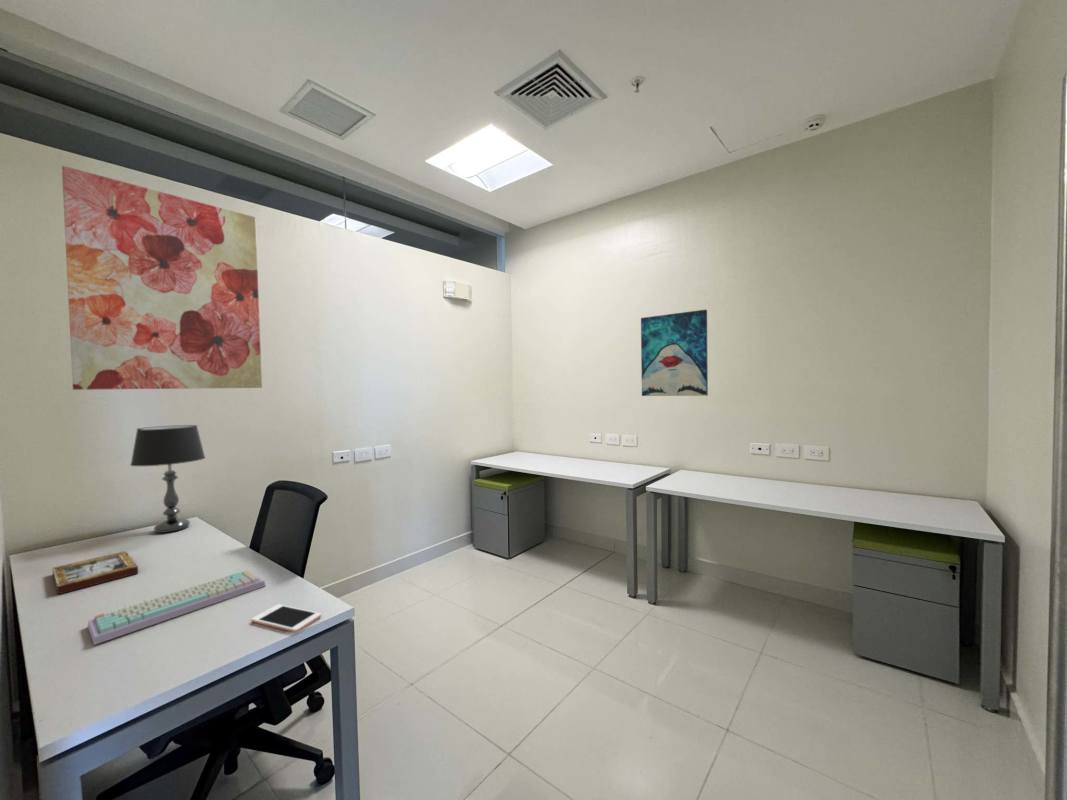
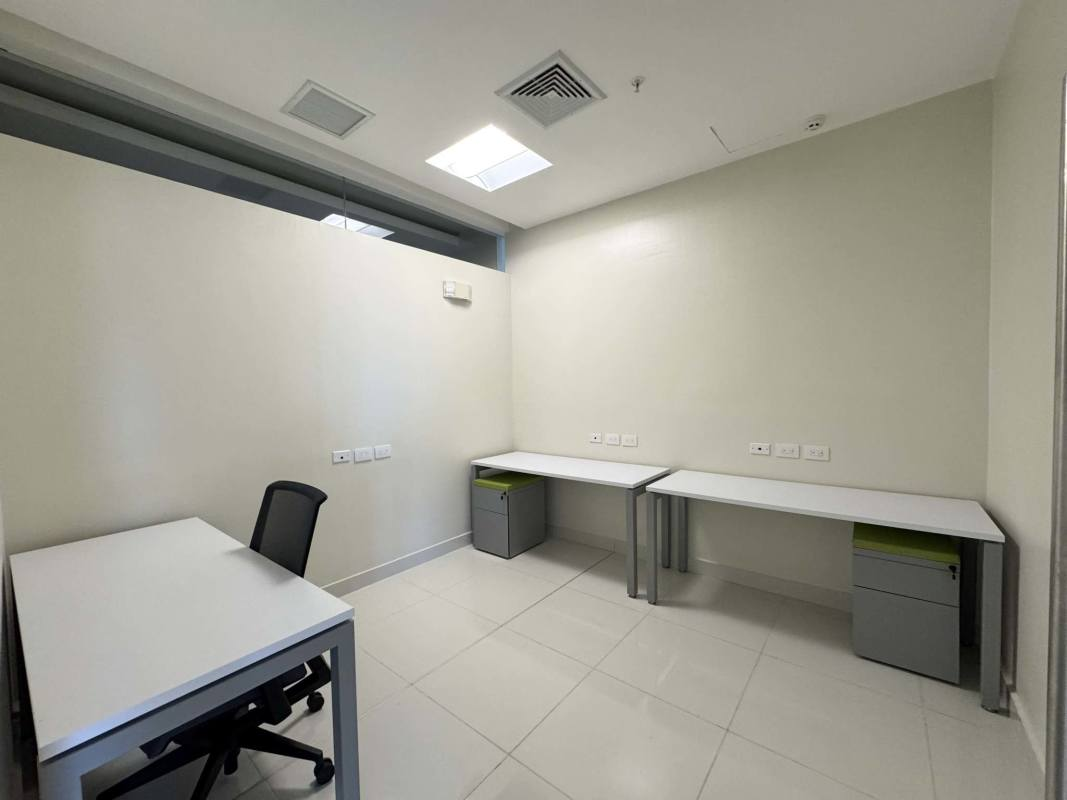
- table lamp (170, 478)
- cell phone (286, 617)
- wall art (175, 292)
- picture frame (95, 570)
- wall art (672, 355)
- keyboard (184, 599)
